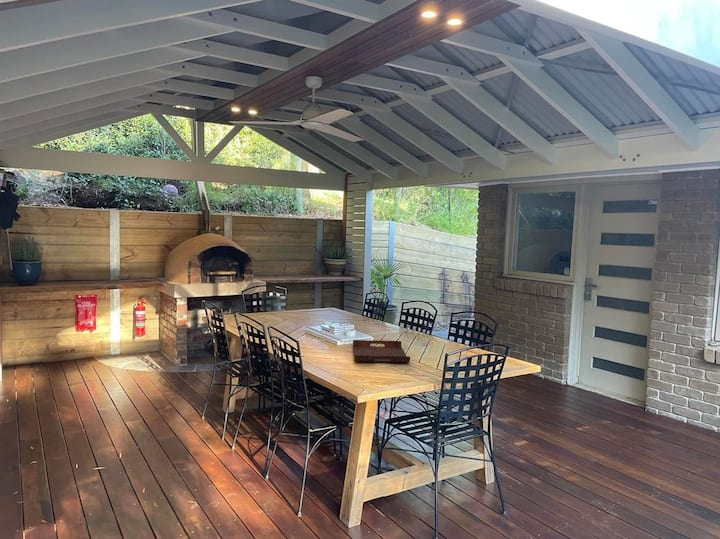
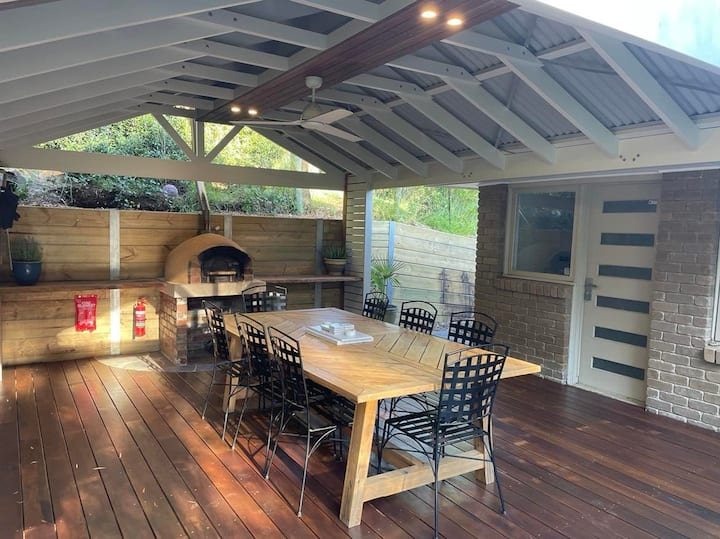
- serving tray (379, 351)
